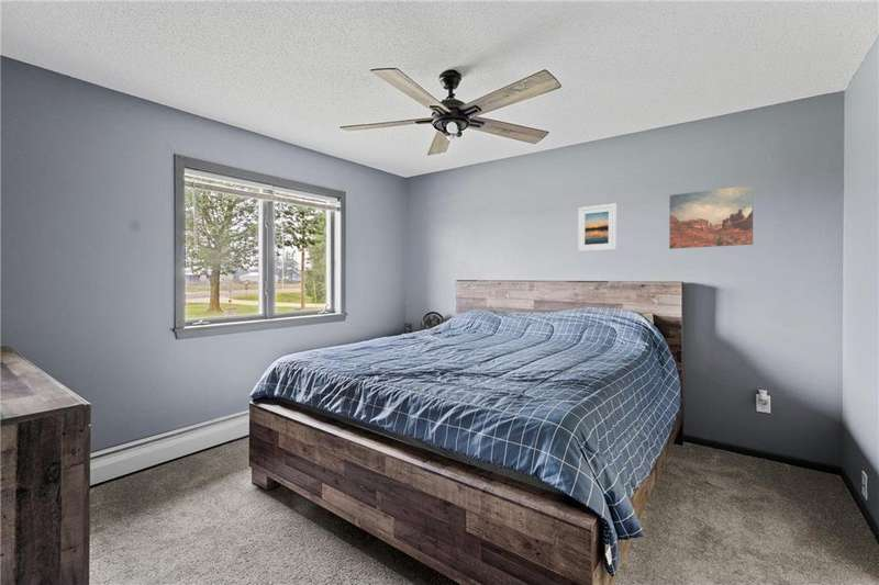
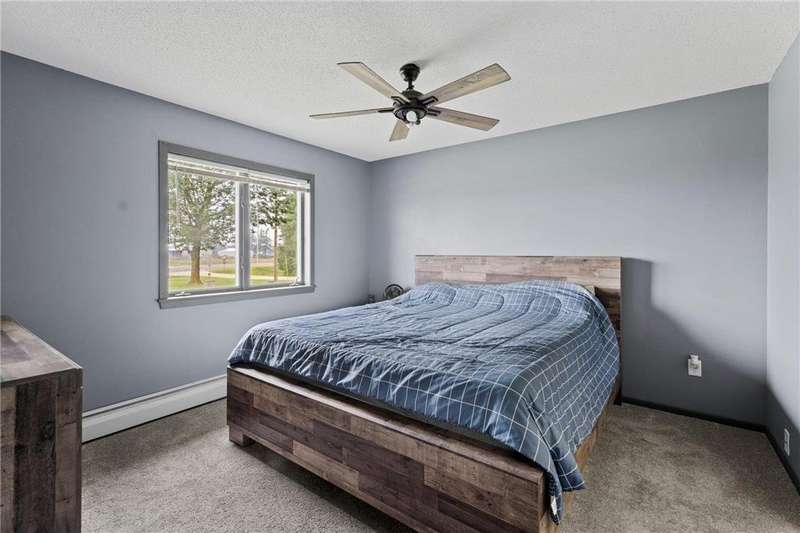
- wall art (709, 218)
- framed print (597, 228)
